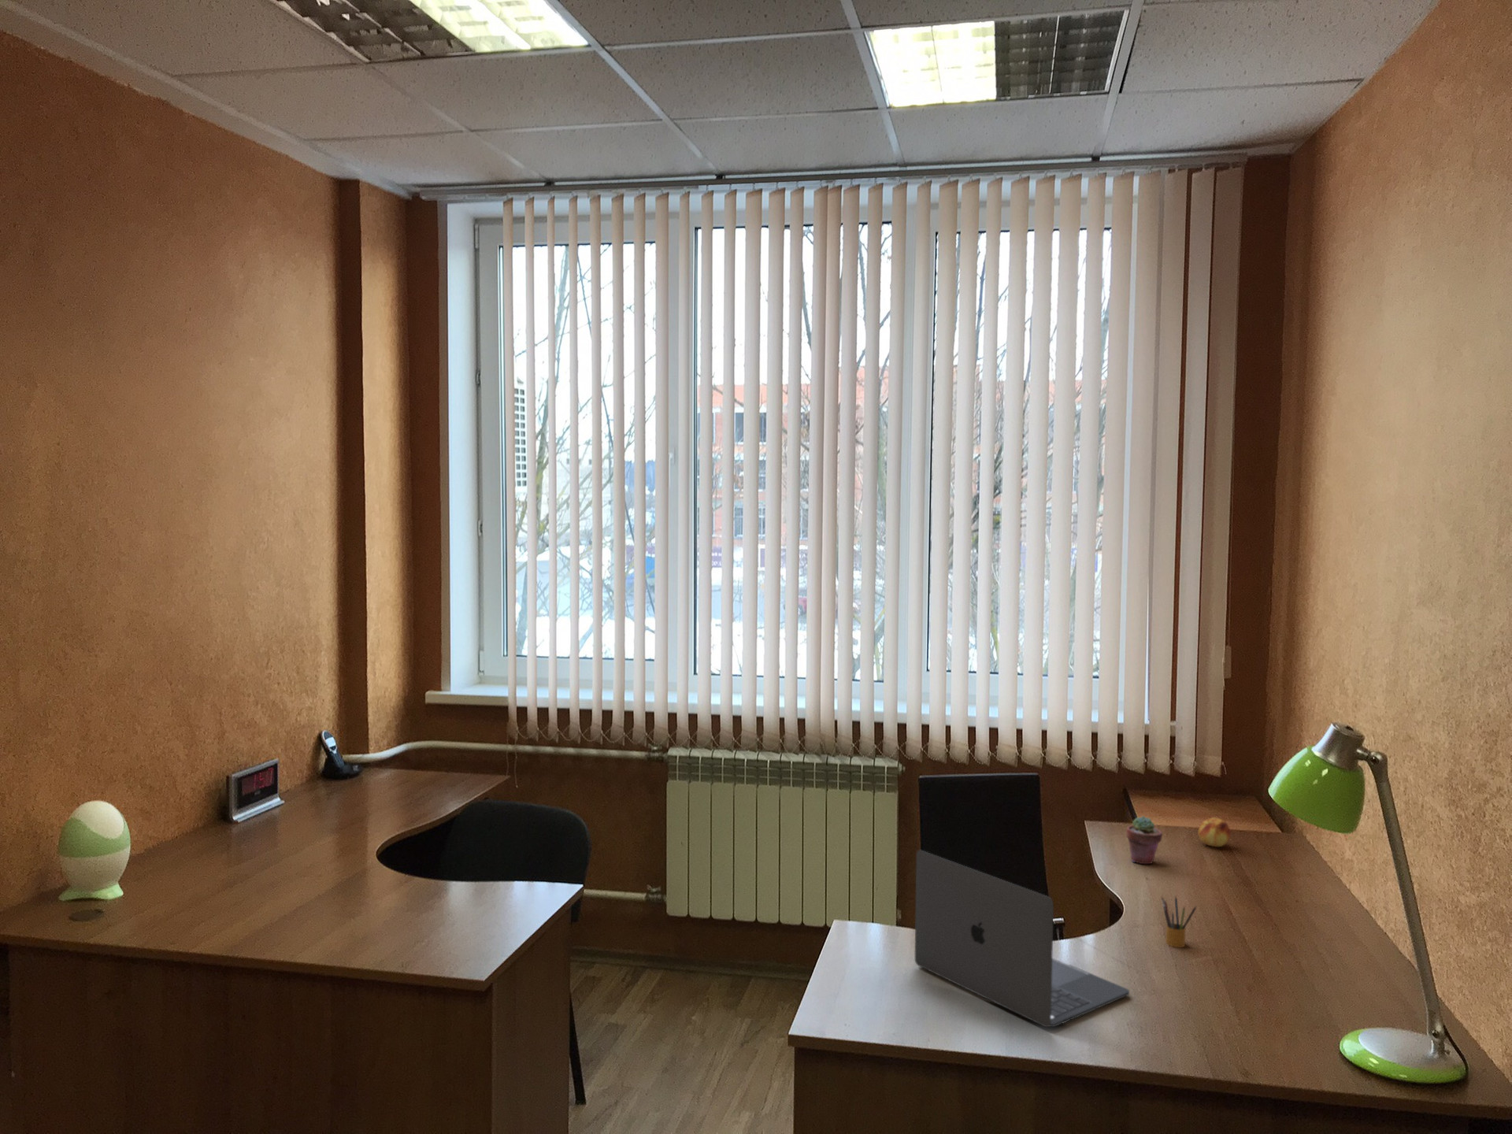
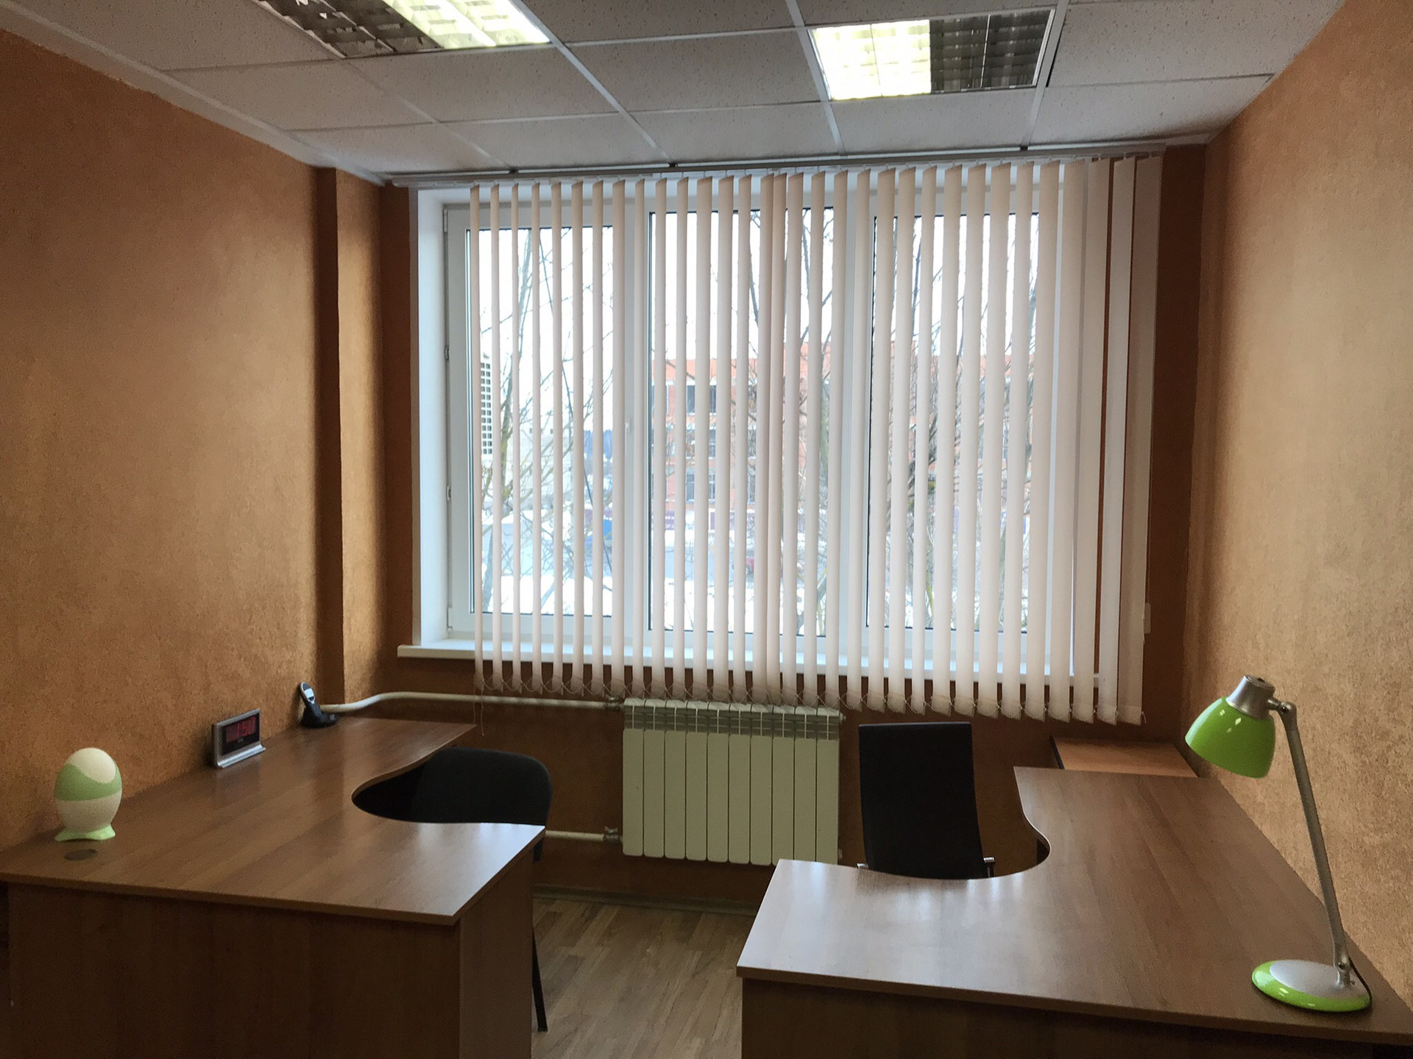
- laptop (1020, 921)
- pencil box (1177, 922)
- potted succulent (1143, 839)
- fruit (1214, 833)
